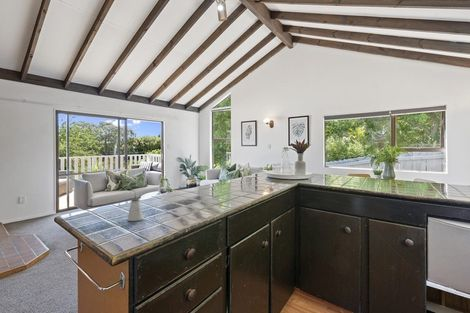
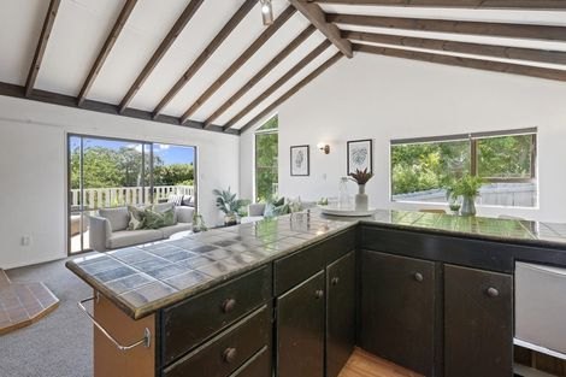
- saltshaker (135, 208)
